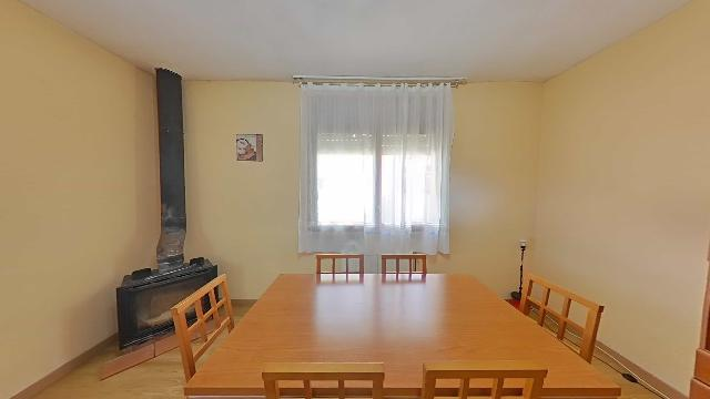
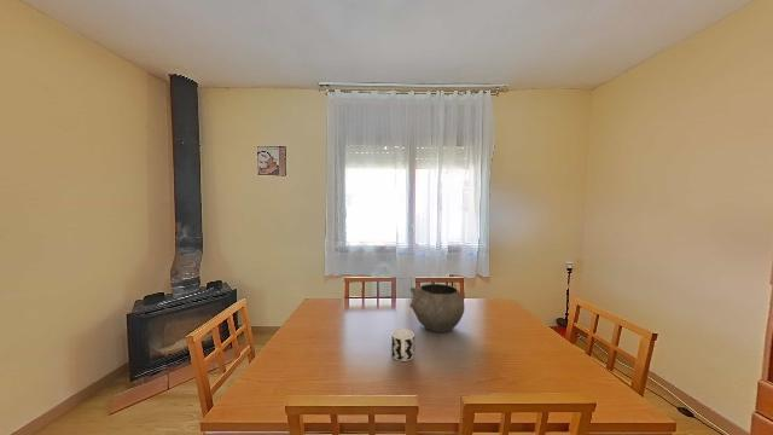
+ cup (402, 346)
+ bowl (436, 307)
